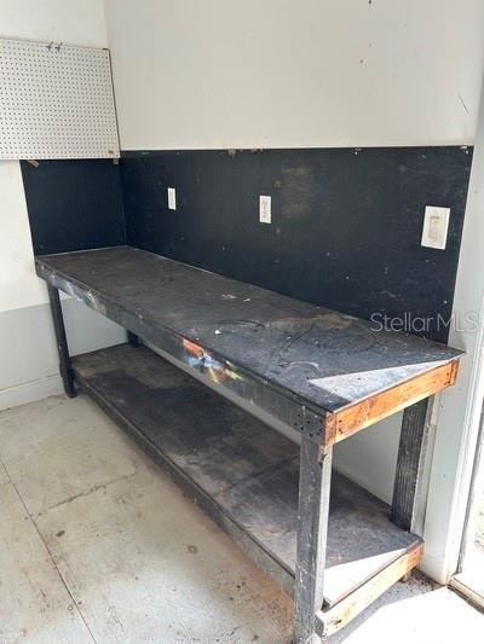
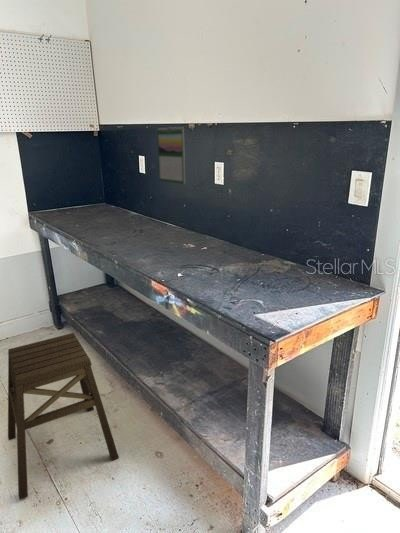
+ calendar (170, 155)
+ stool (53, 402)
